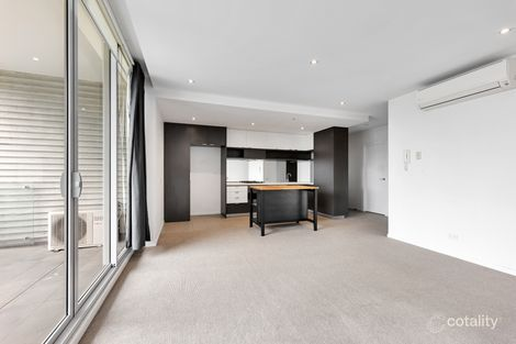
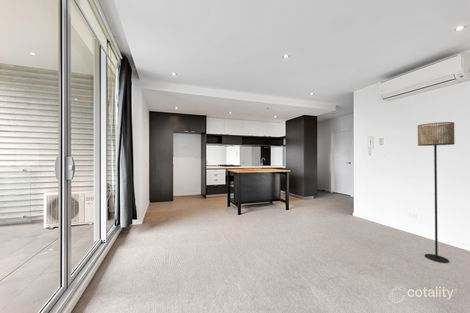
+ floor lamp (435, 191)
